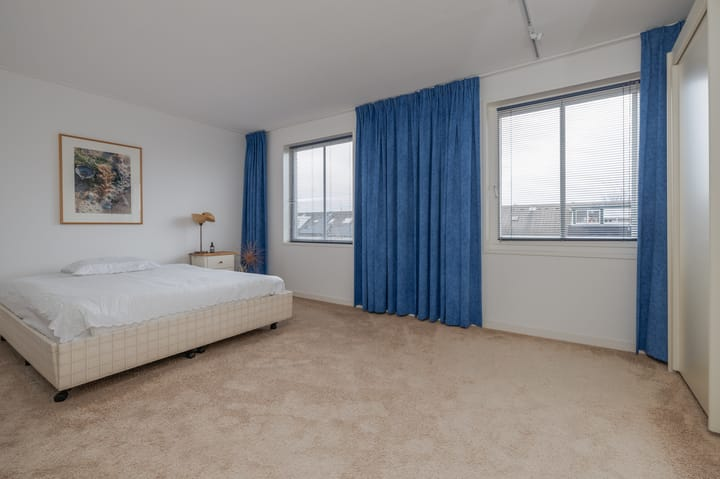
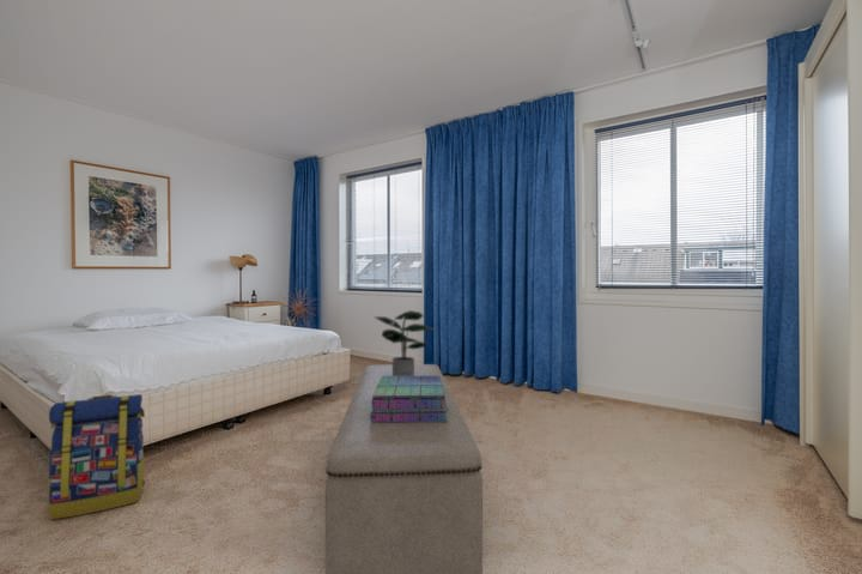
+ stack of books (409, 395)
+ potted plant (406, 344)
+ backpack (99, 449)
+ bench (402, 439)
